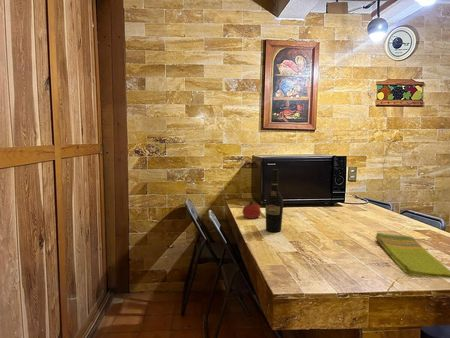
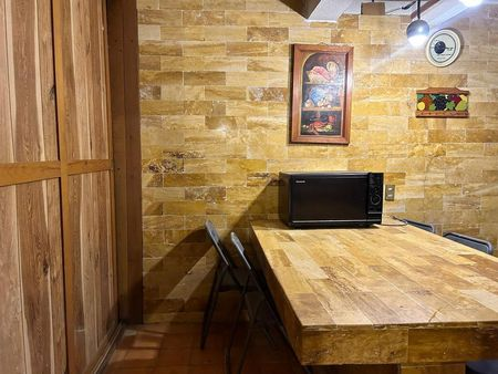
- fruit (251, 208)
- dish towel (409, 252)
- wine bottle (274, 200)
